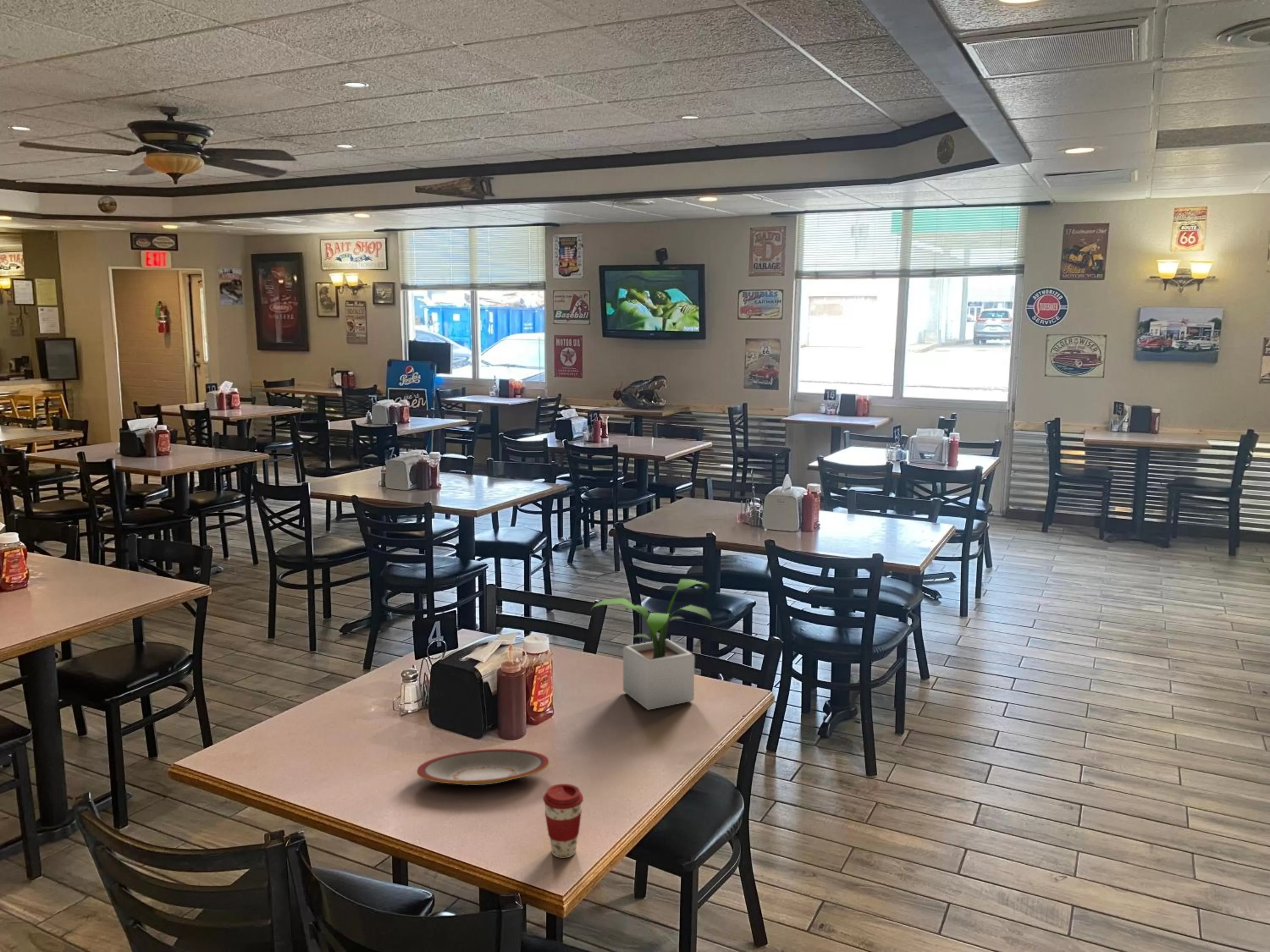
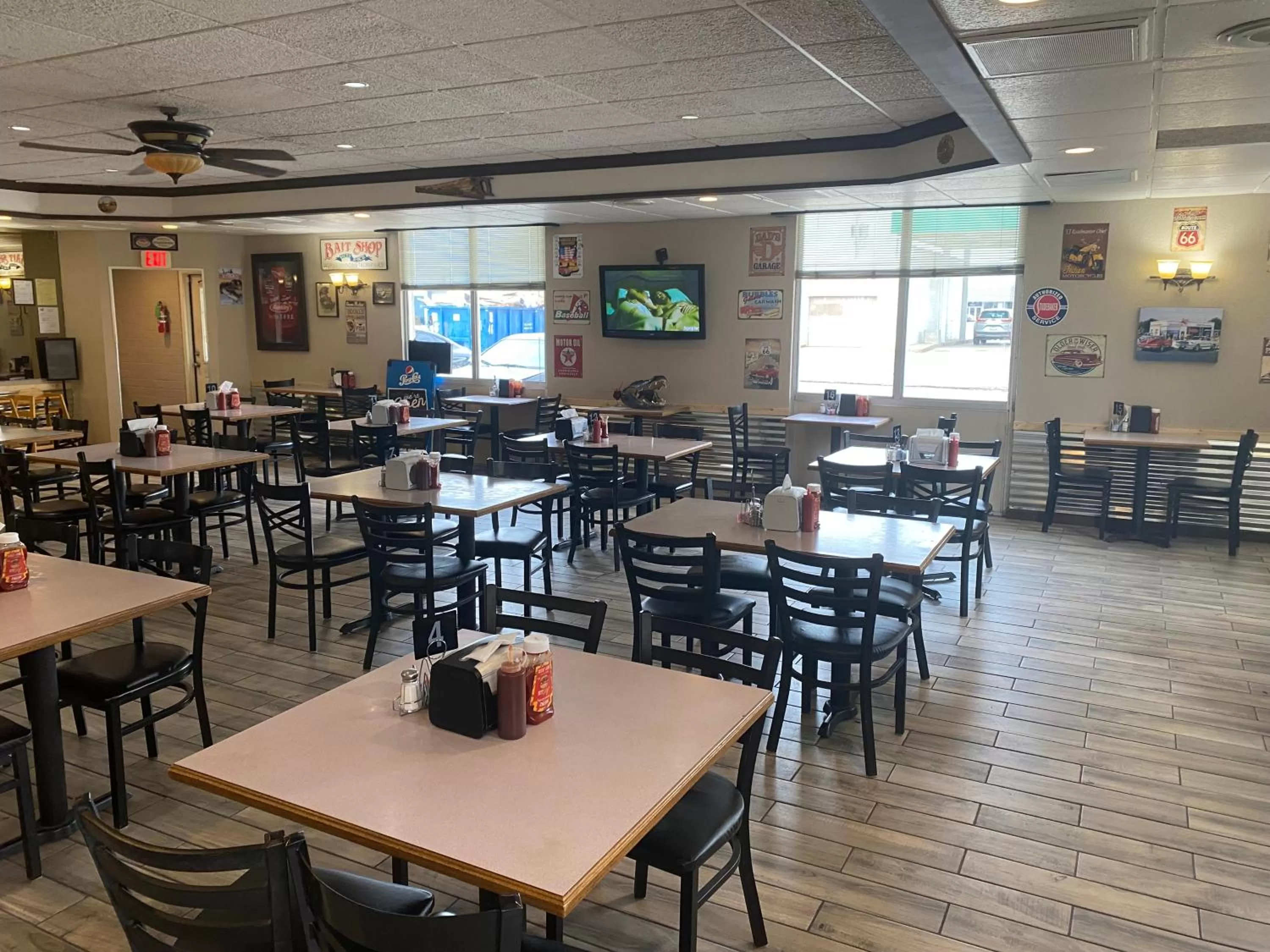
- plate (484, 770)
- coffee cup (563, 821)
- potted plant (665, 644)
